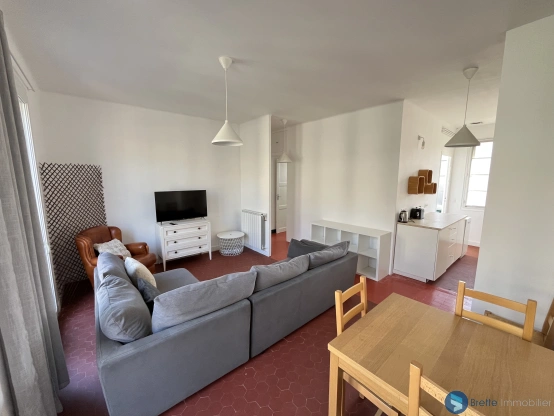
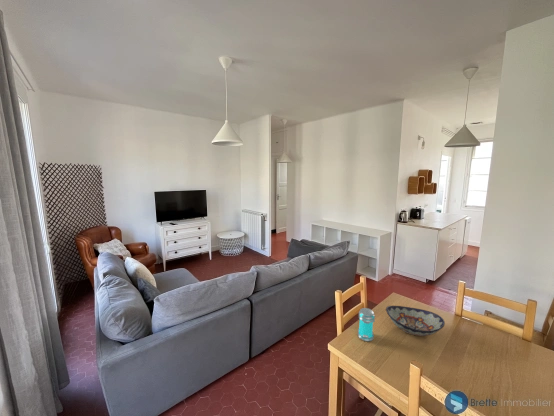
+ decorative bowl (413, 322)
+ jar (366, 323)
